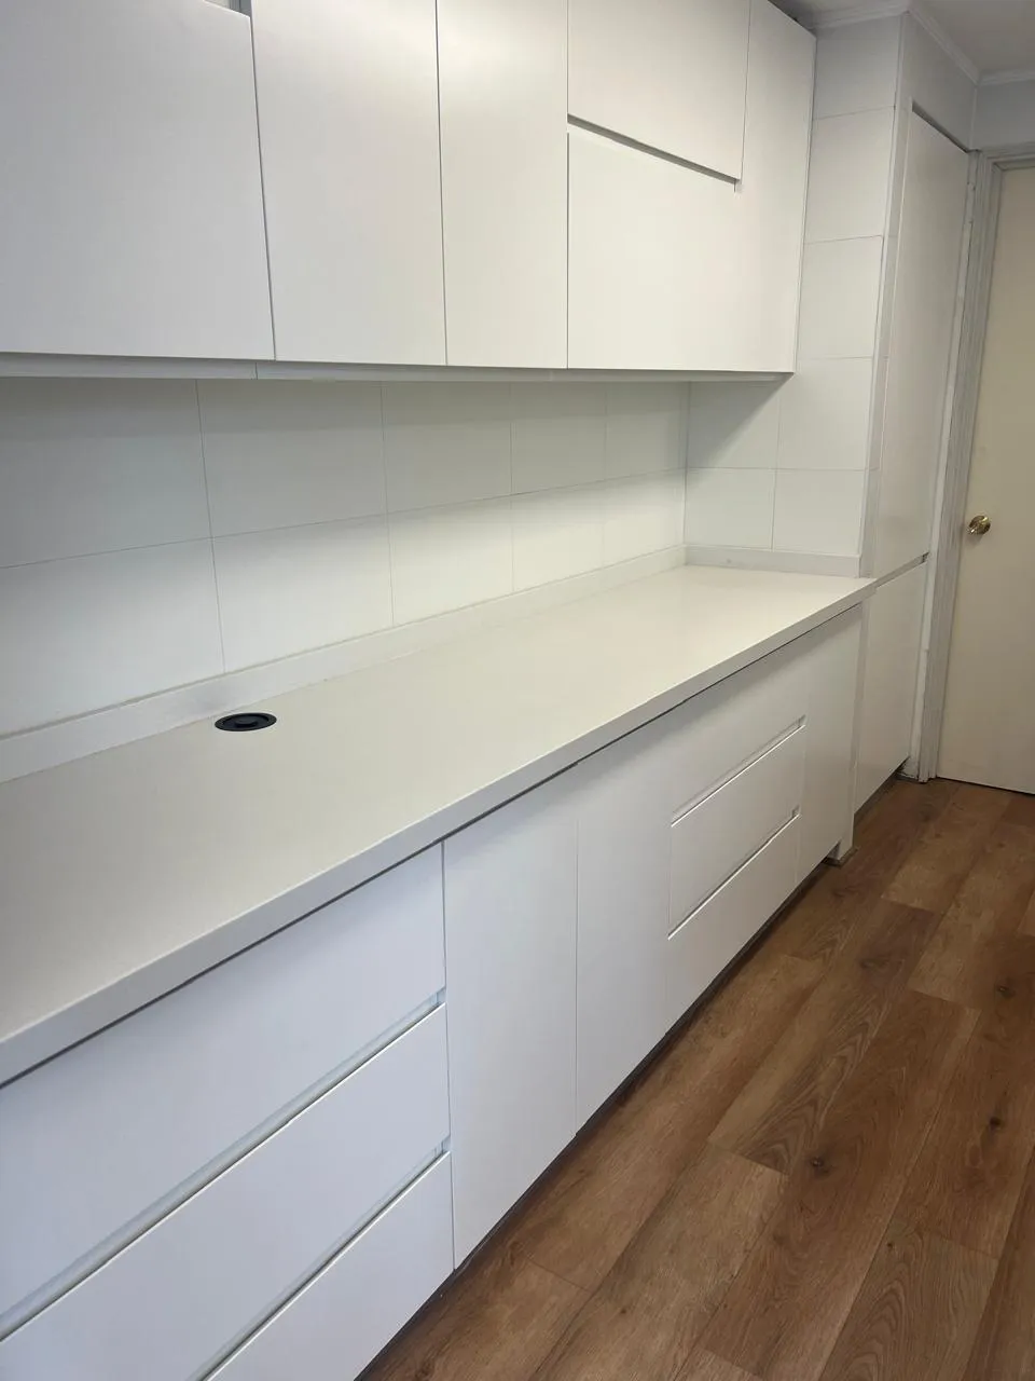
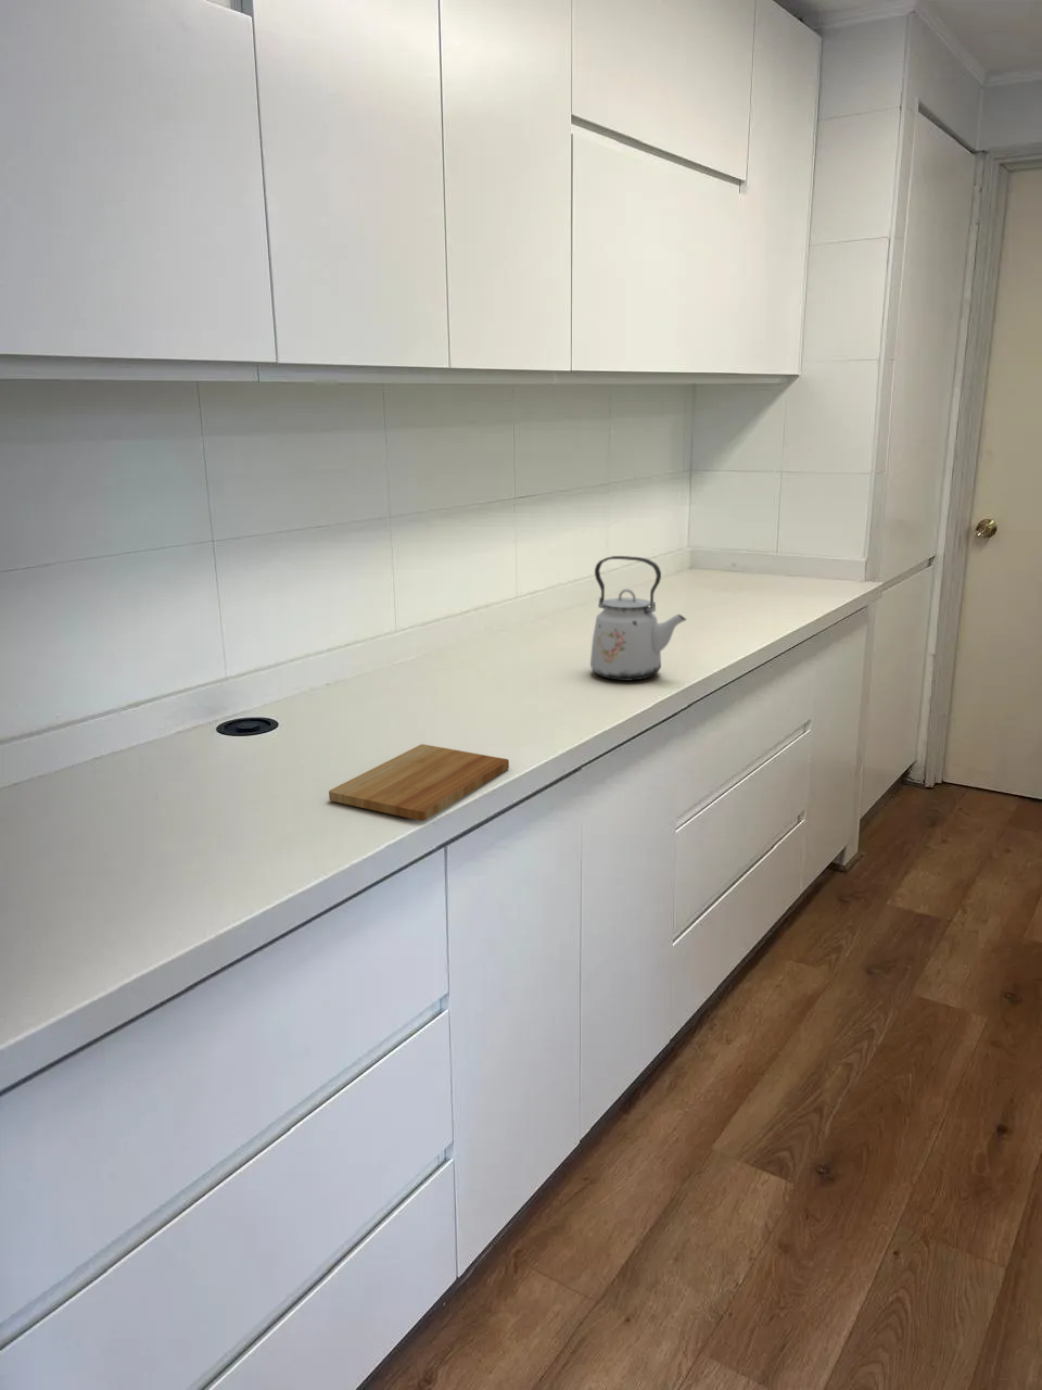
+ cutting board (422, 778)
+ kettle (638, 618)
